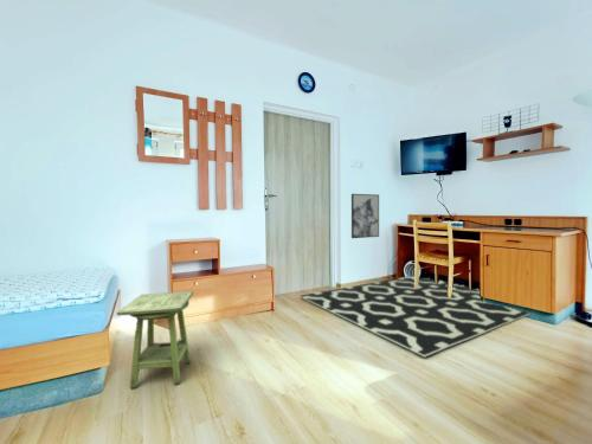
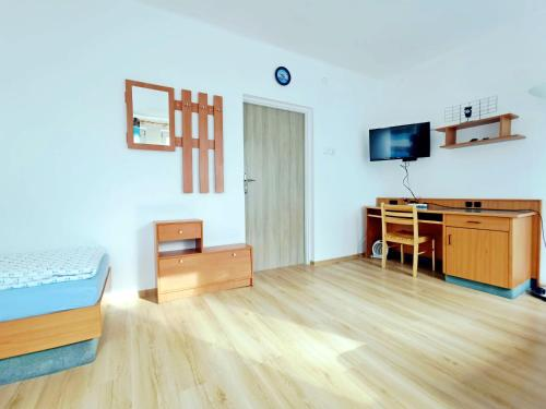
- side table (153, 336)
- rug (427, 297)
- wall art (365, 215)
